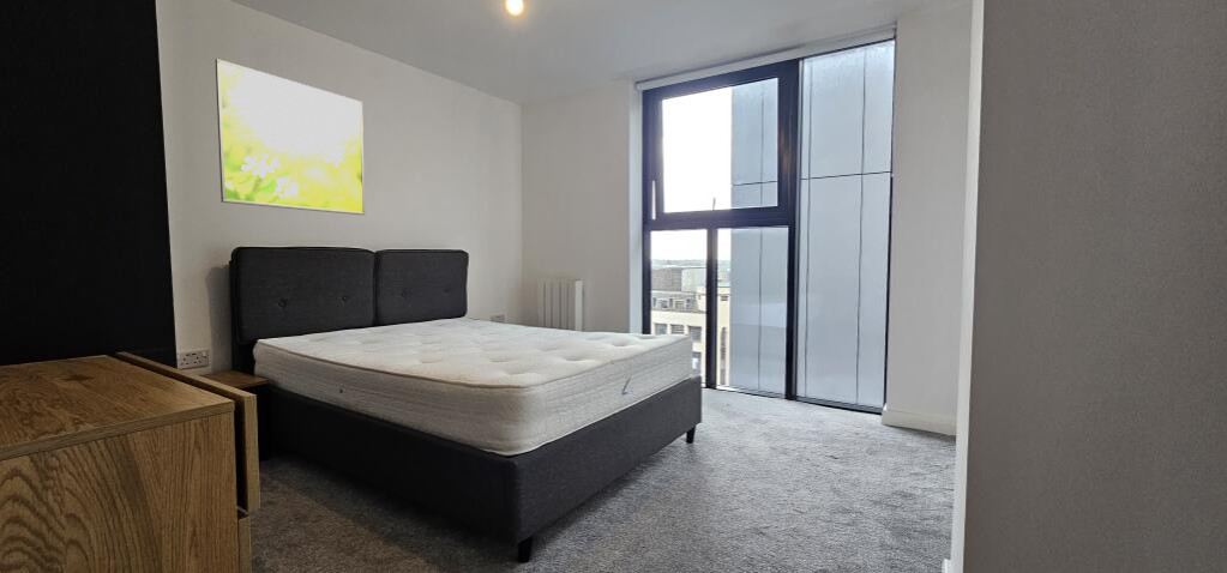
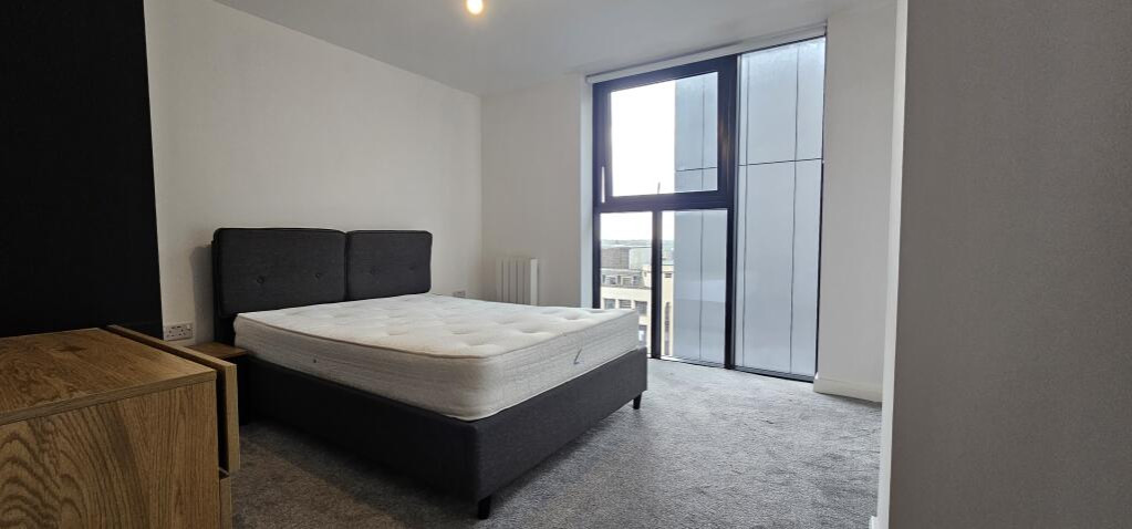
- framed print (299, 146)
